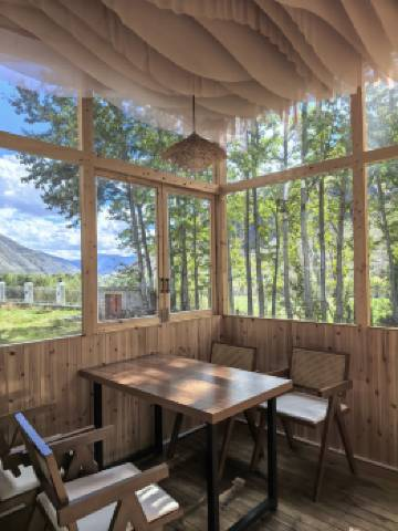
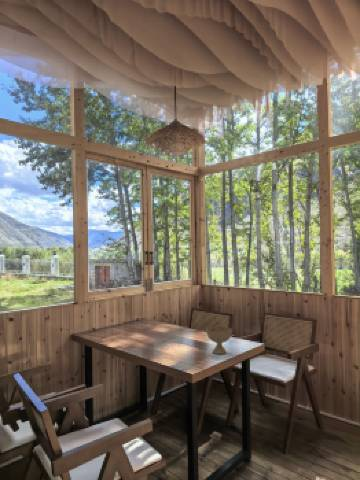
+ bowl (219, 340)
